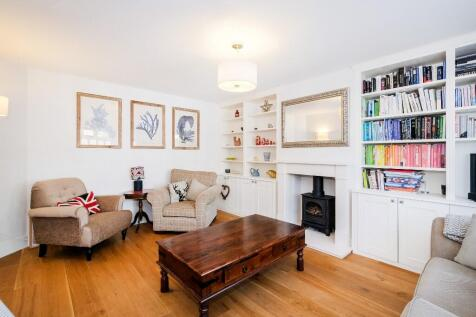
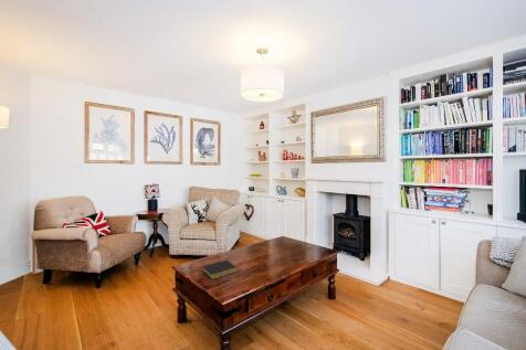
+ notepad (220, 268)
